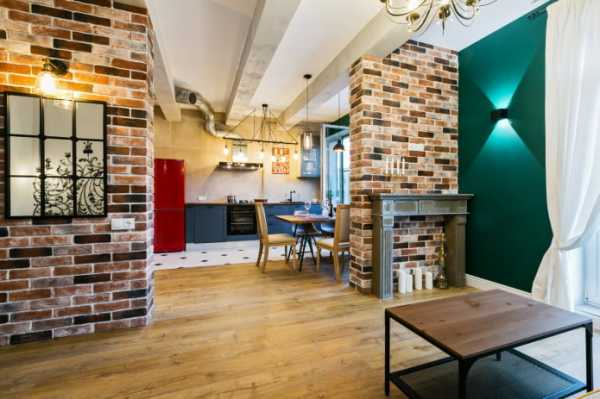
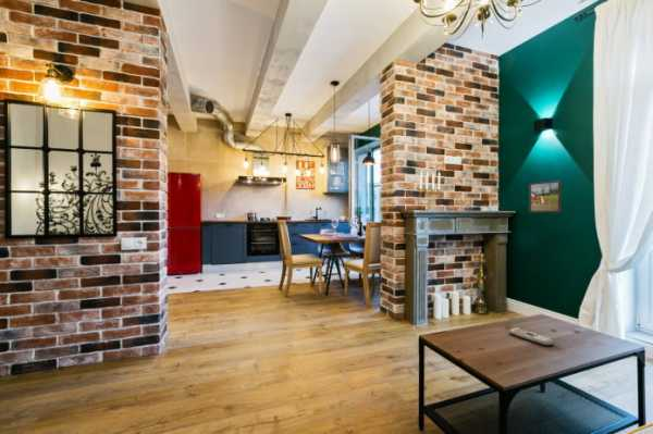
+ remote control (530, 336)
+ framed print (544, 197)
